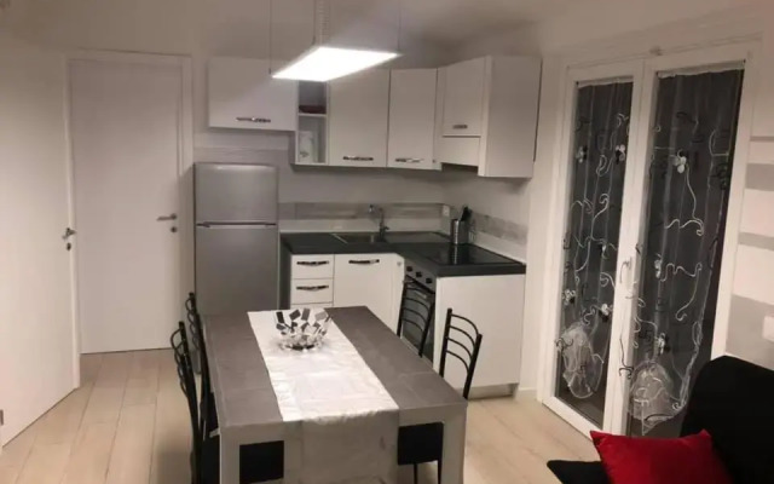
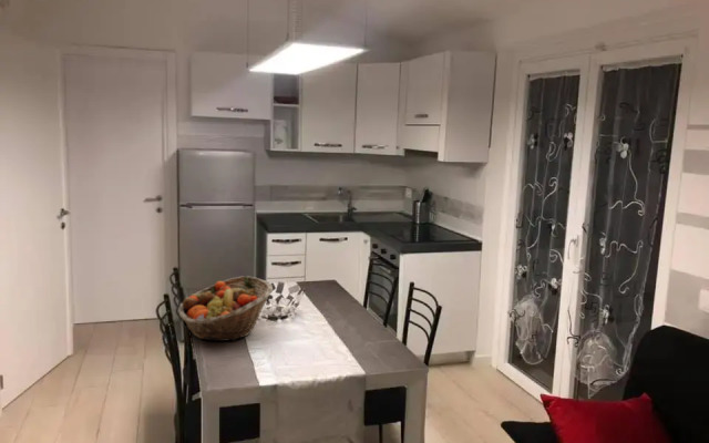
+ fruit basket (225, 306)
